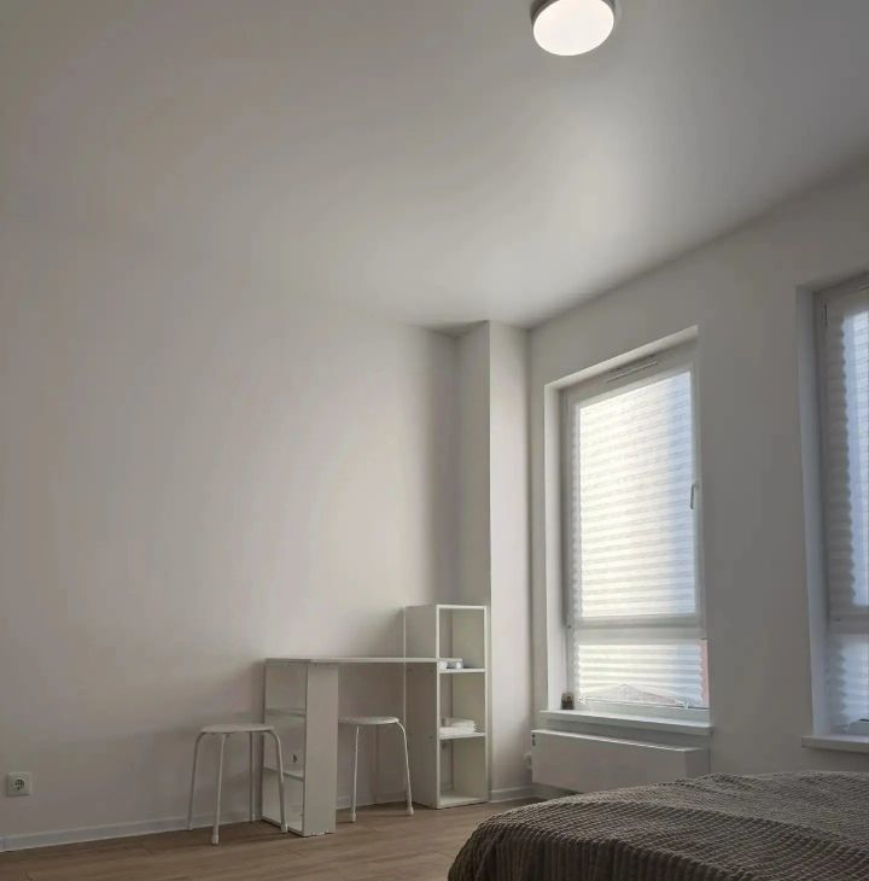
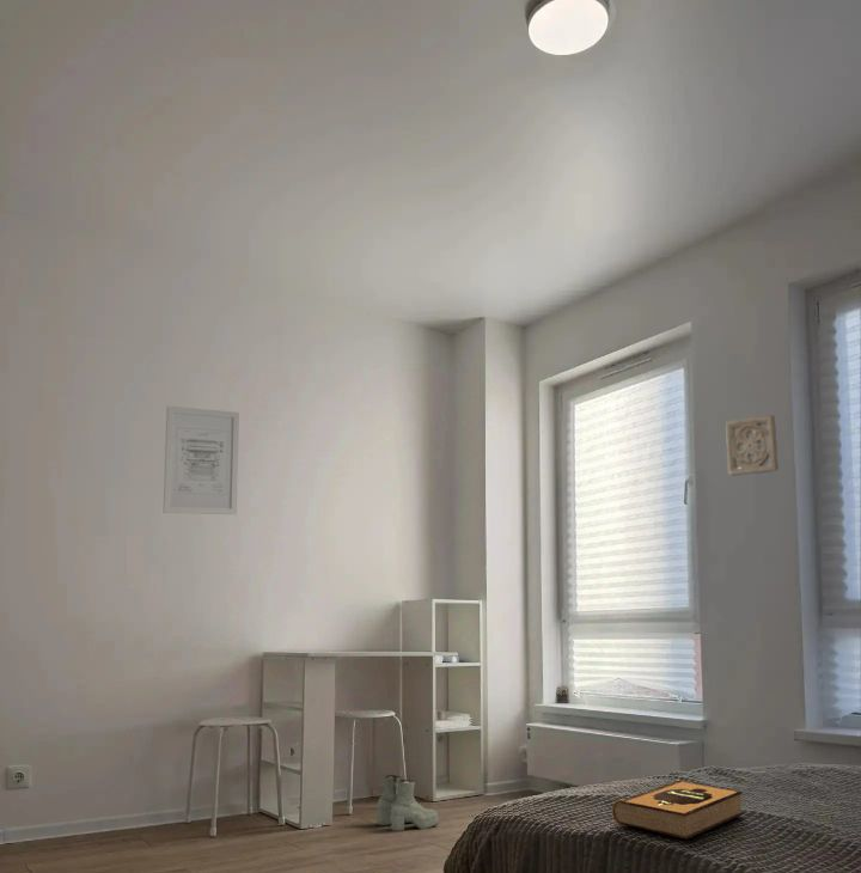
+ wall art (202, 460)
+ boots (407, 800)
+ wall ornament (751, 445)
+ hardback book (678, 806)
